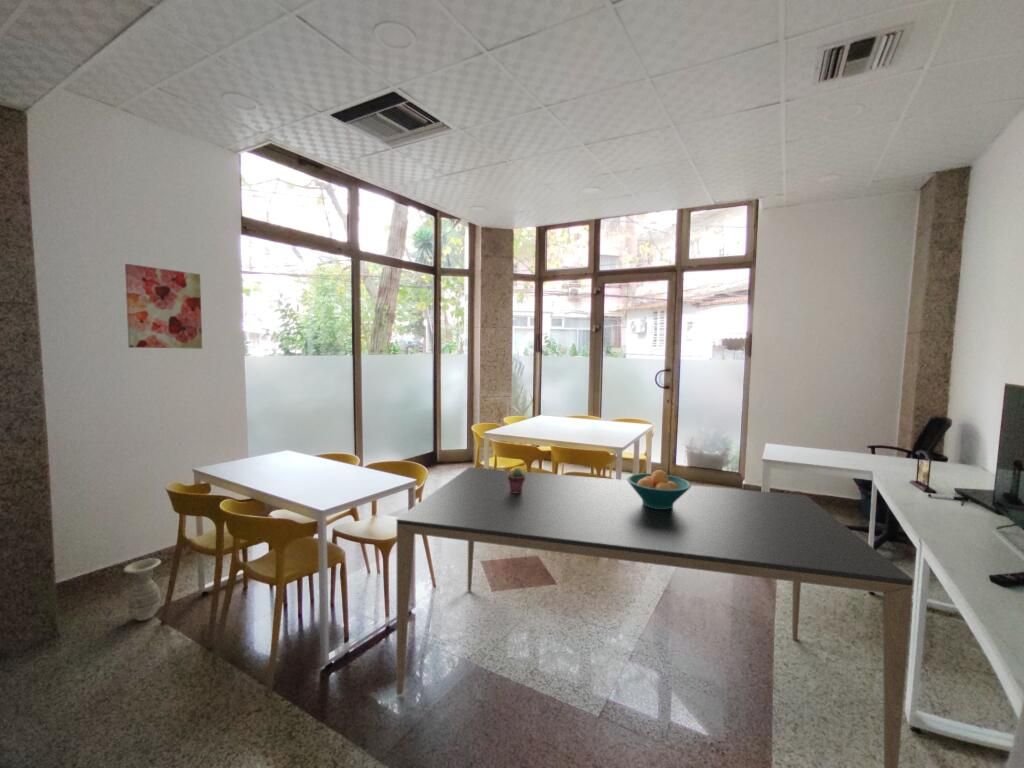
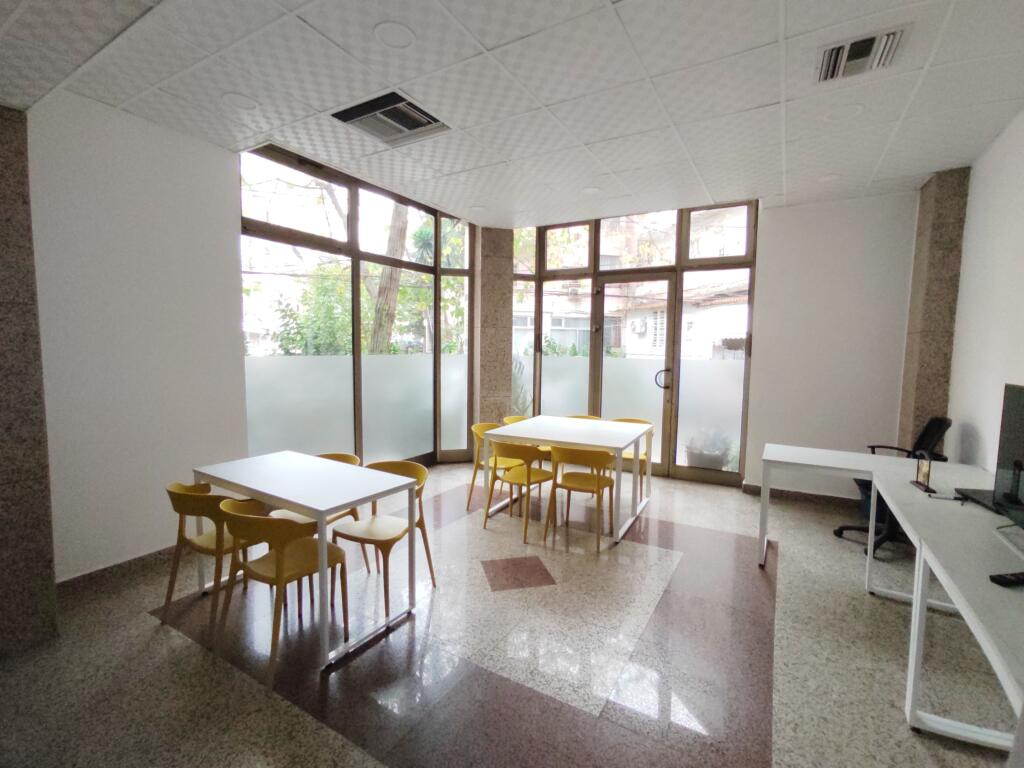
- ceramic jug (143, 590)
- potted succulent (516, 479)
- wall art (166, 309)
- fruit bowl (658, 487)
- dining table (625, 560)
